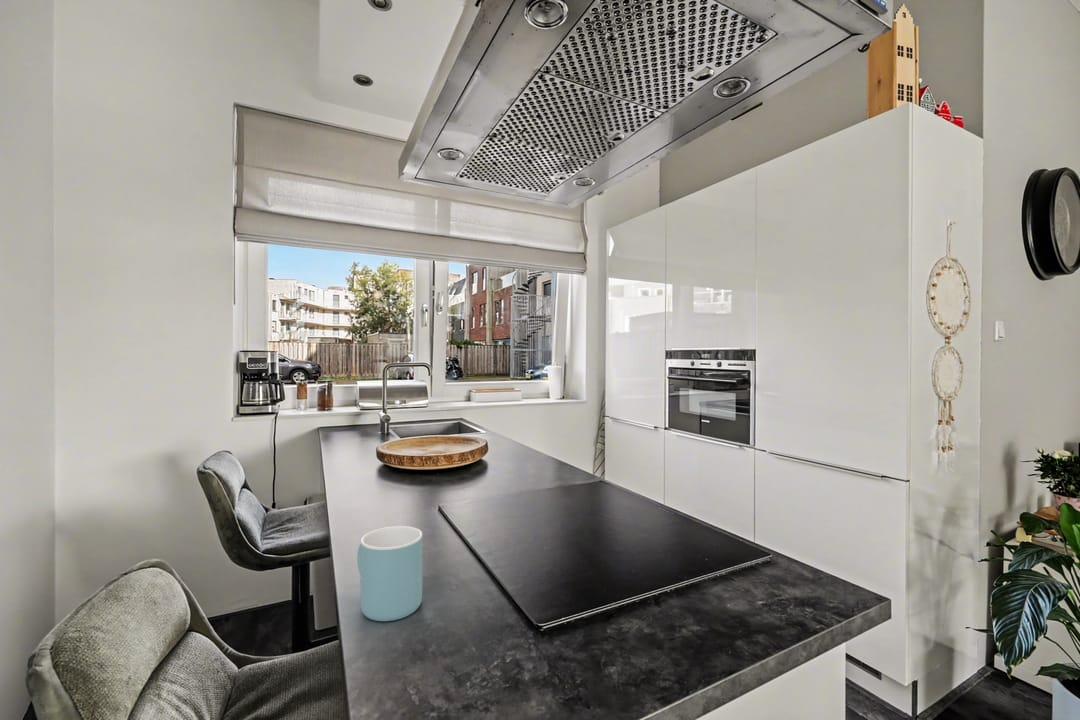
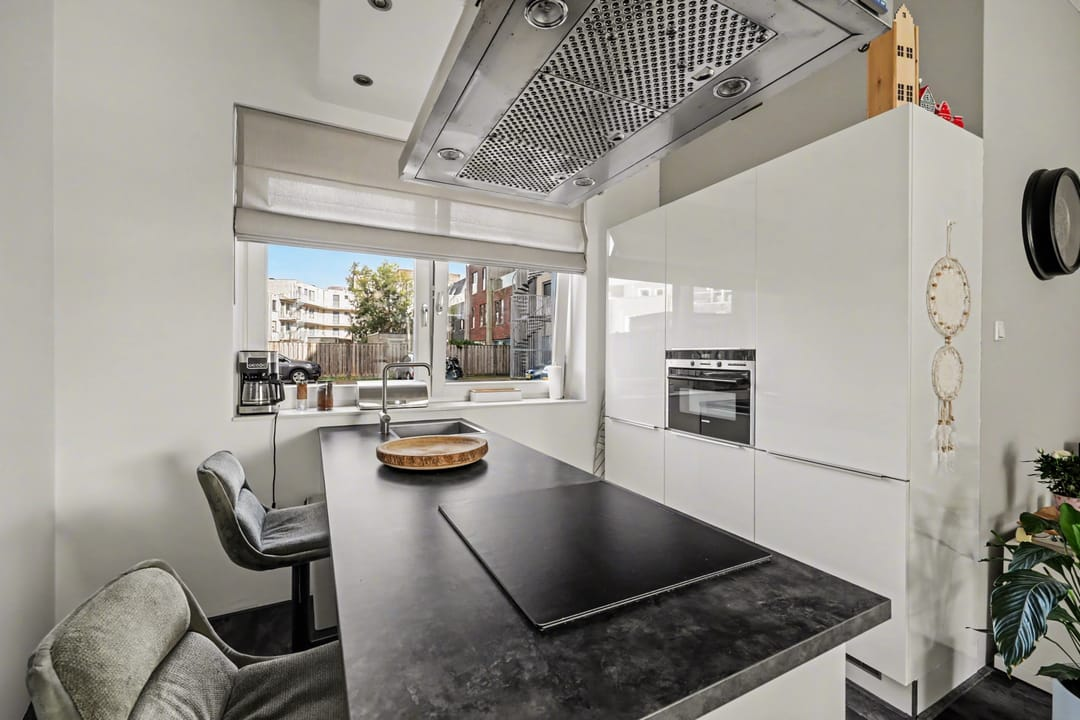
- mug (384, 568)
